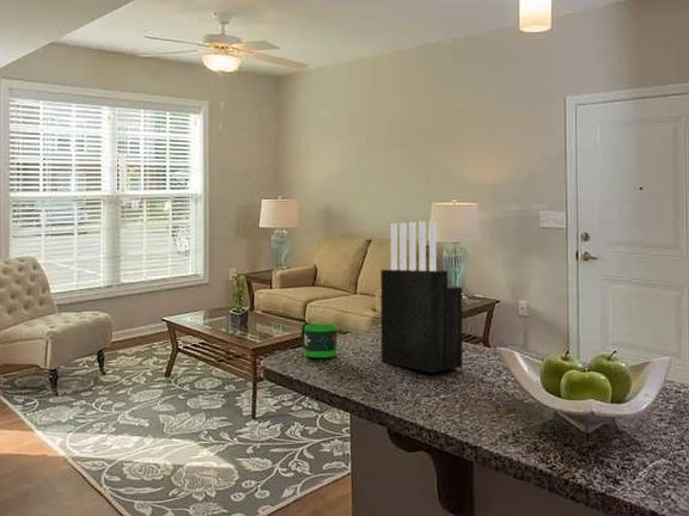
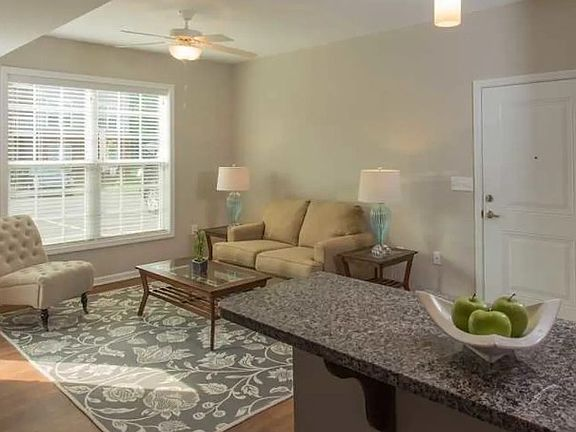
- knife block (423, 293)
- mug (316, 338)
